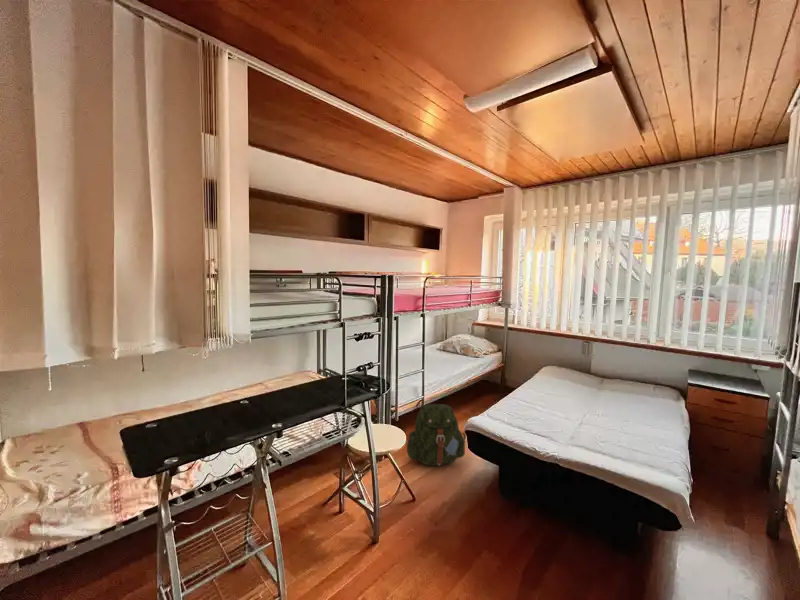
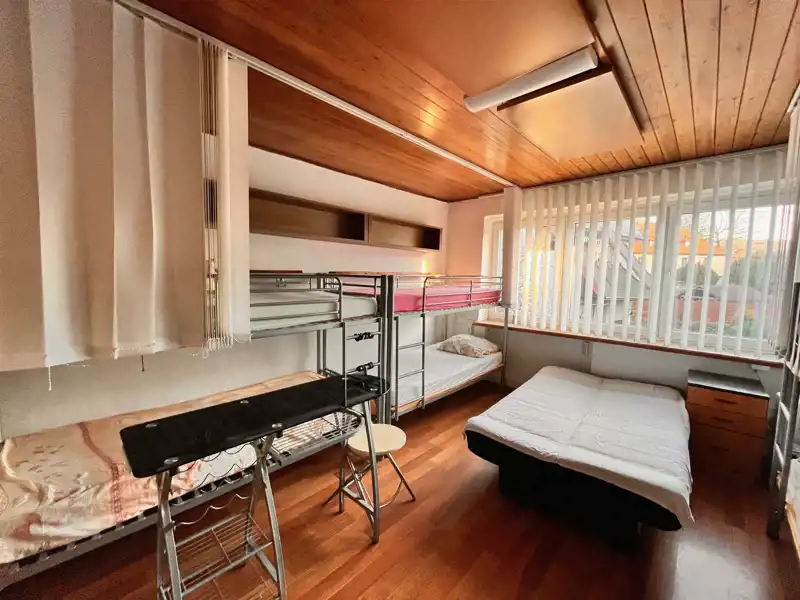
- backpack (436, 432)
